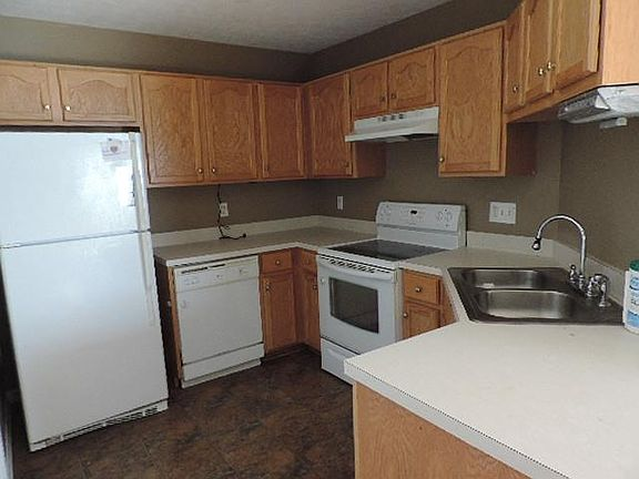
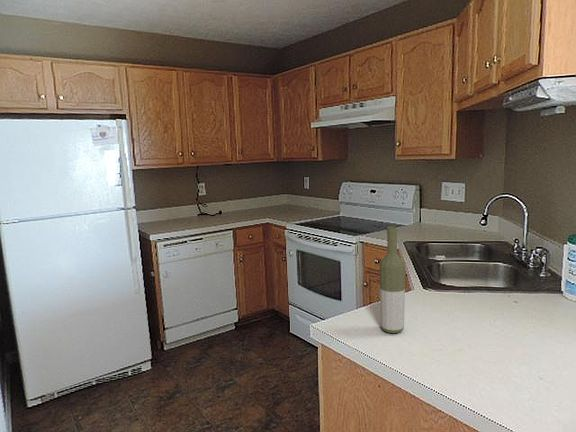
+ bottle (392, 279)
